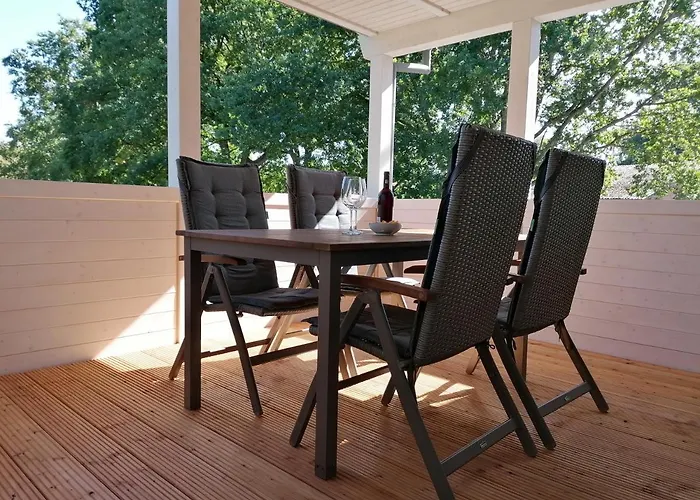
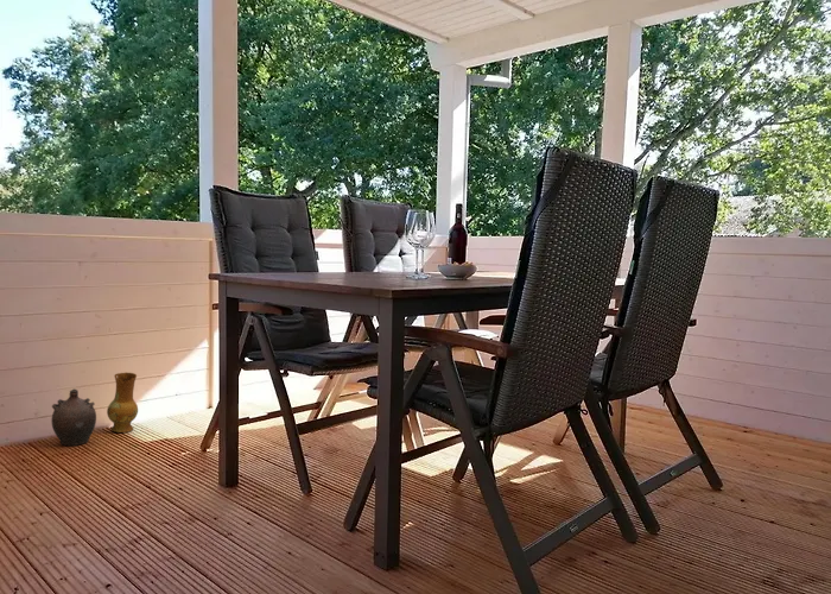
+ ceramic jug (74, 416)
+ ceramic jug (121, 402)
